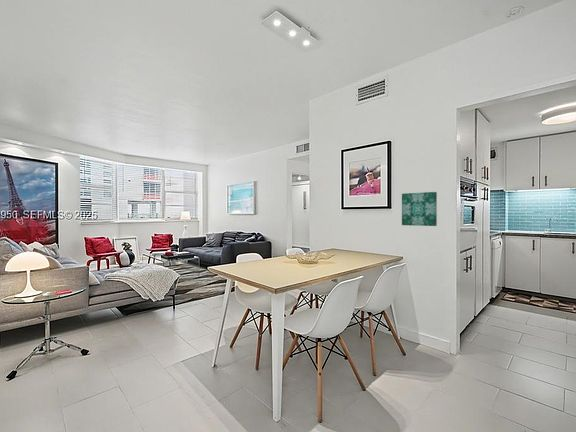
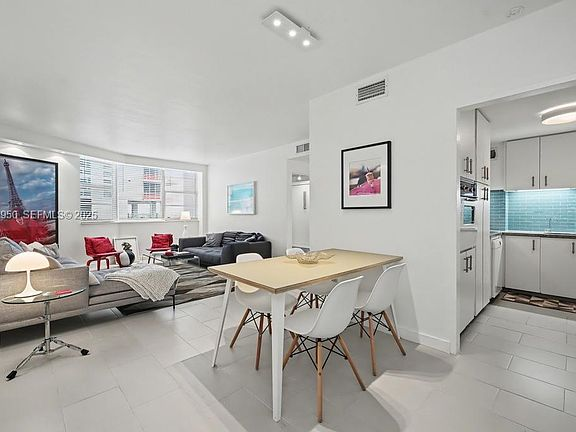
- wall art (418, 209)
